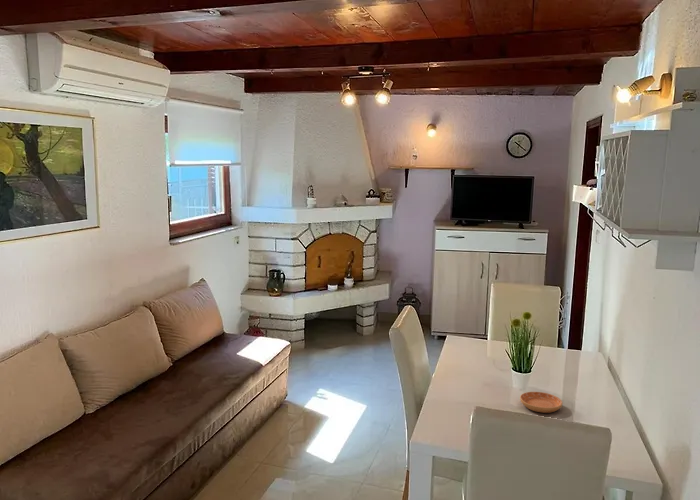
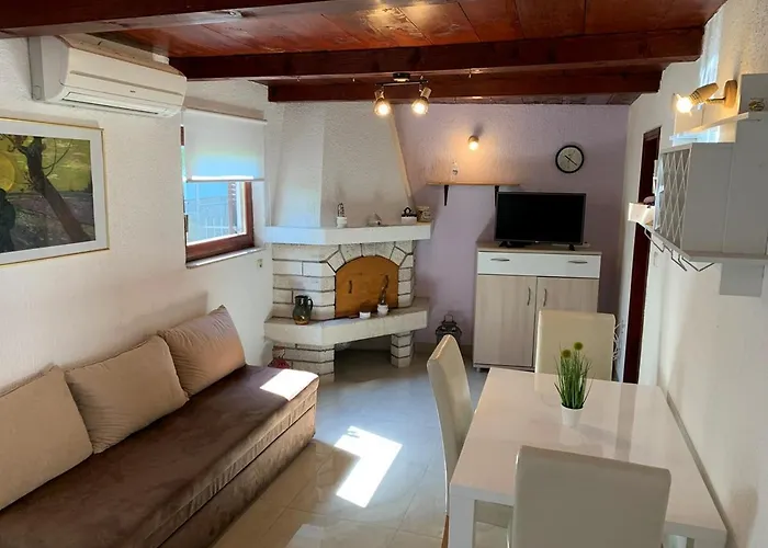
- saucer (540, 402)
